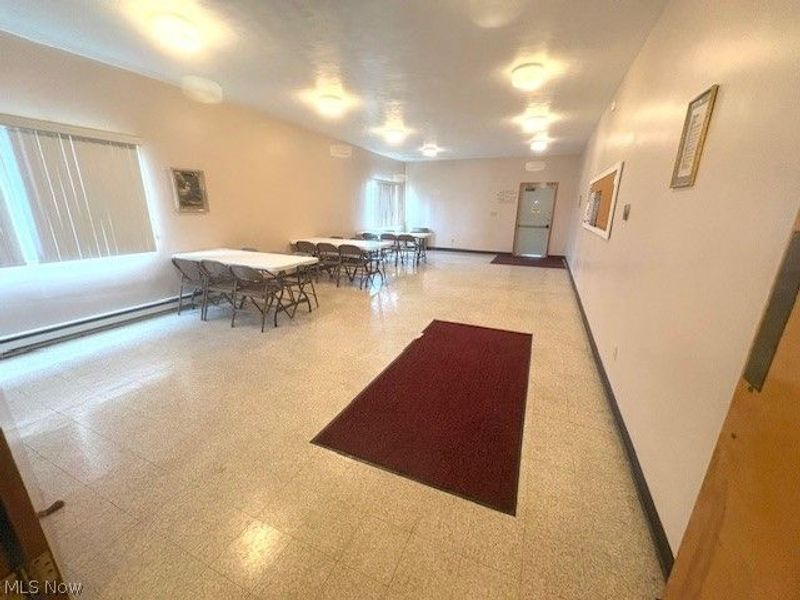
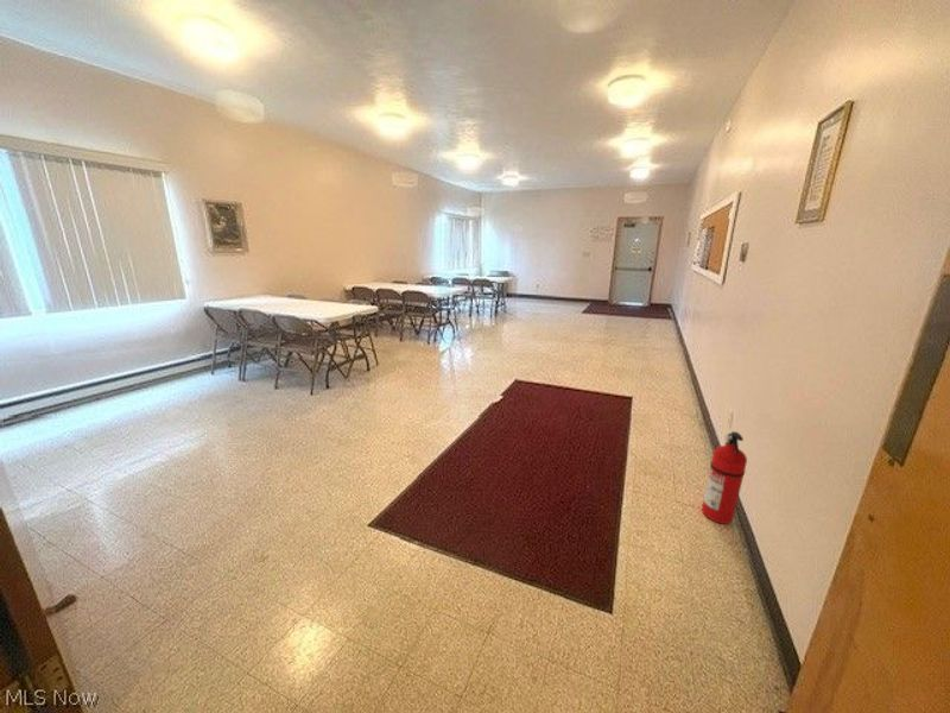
+ fire extinguisher (726, 472)
